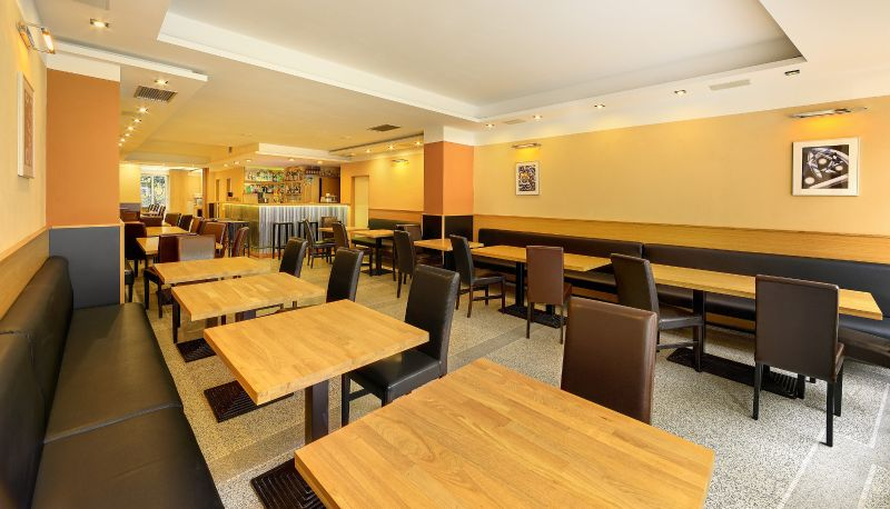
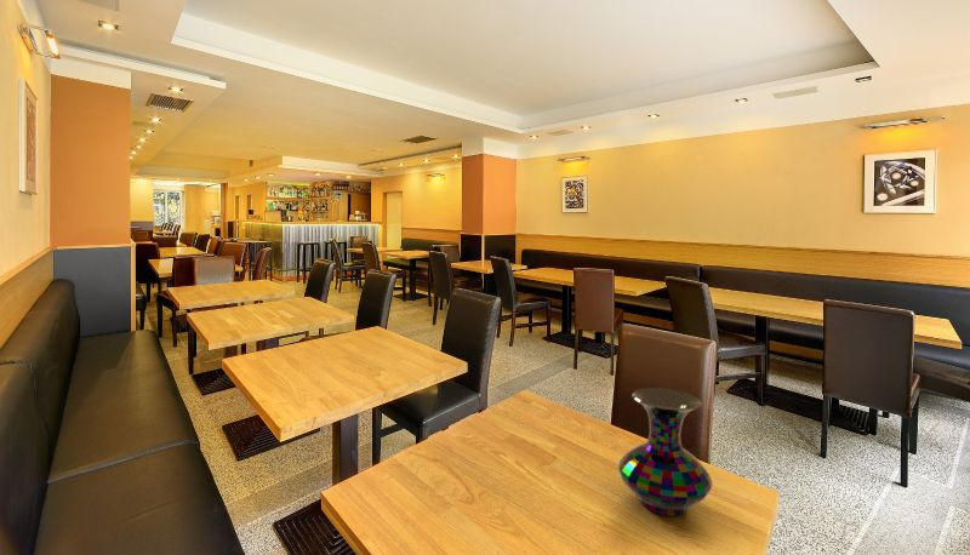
+ vase (663, 450)
